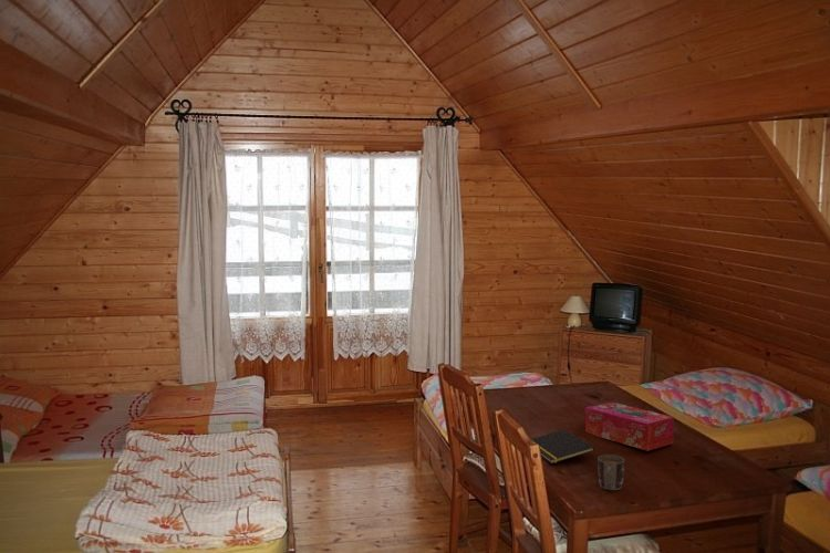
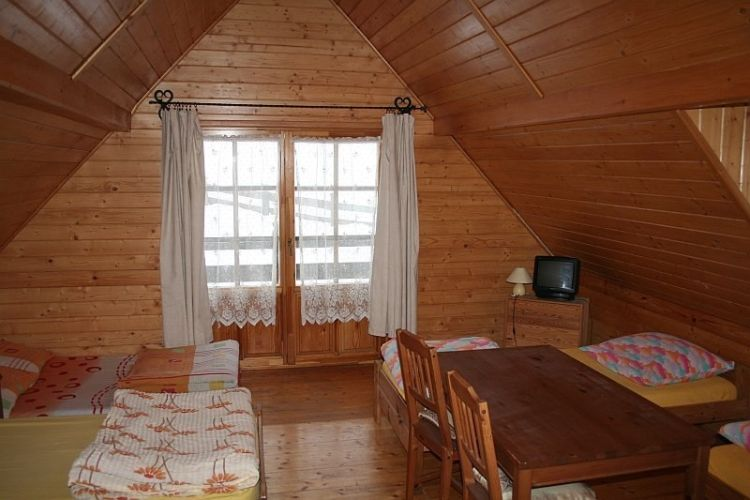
- mug (610, 473)
- notepad (558, 445)
- tissue box (627, 425)
